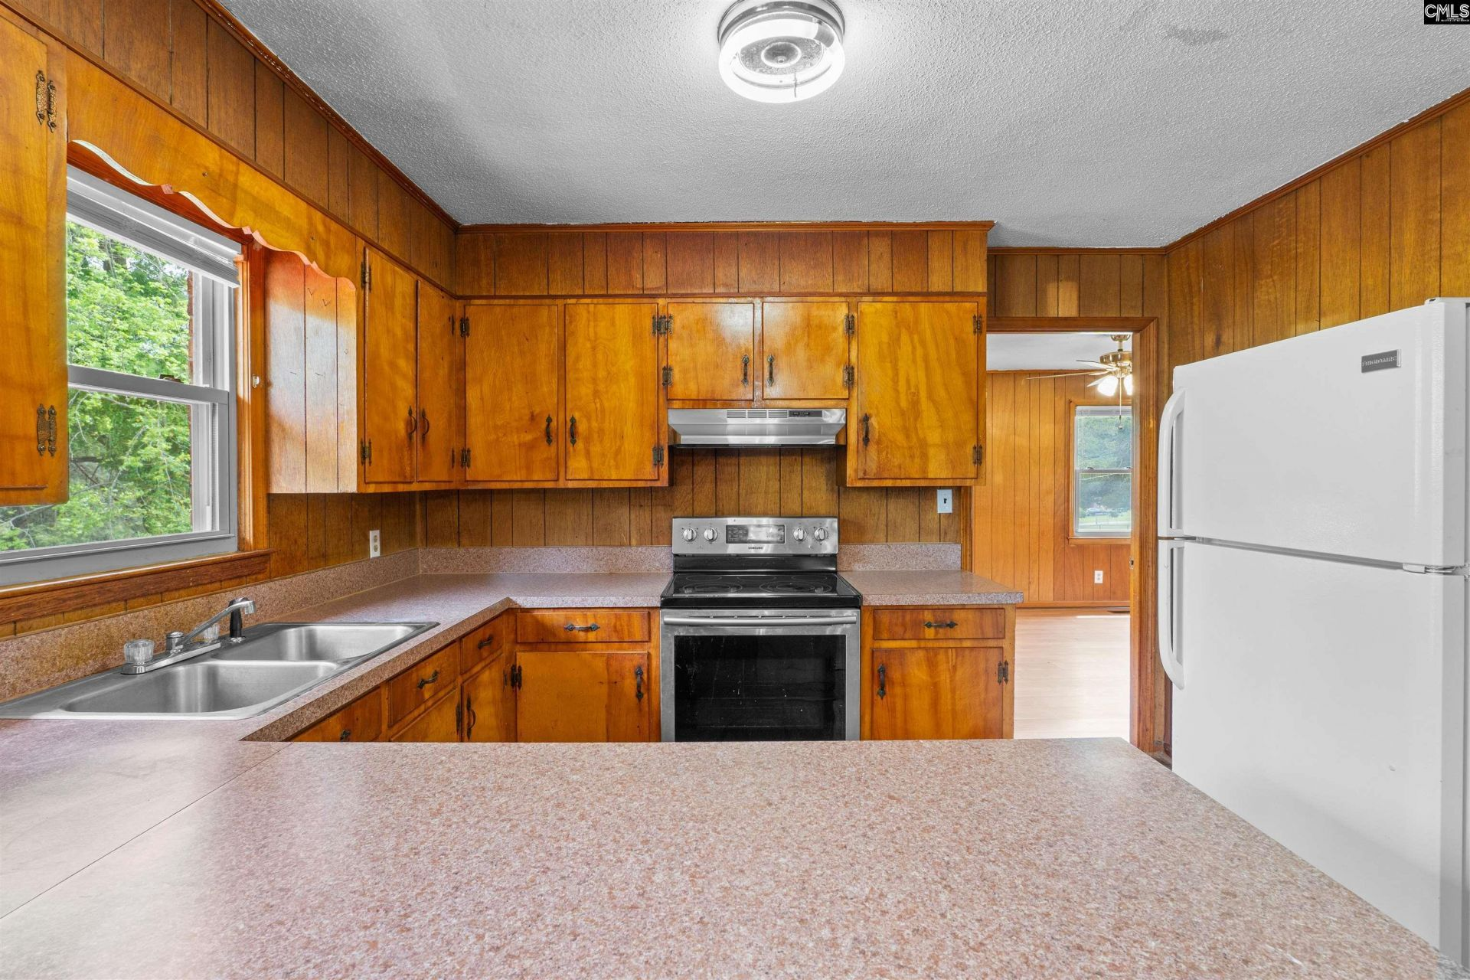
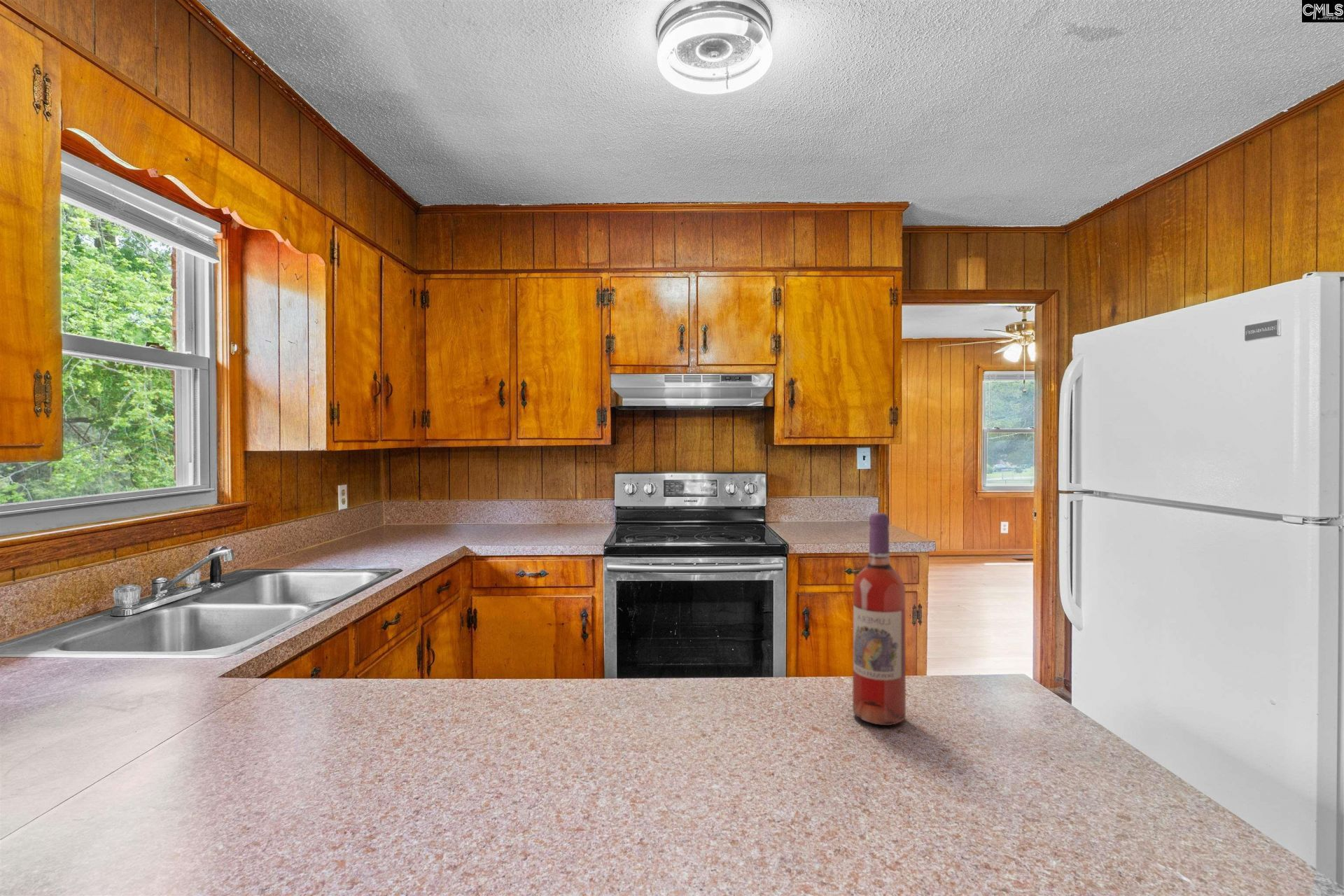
+ wine bottle (878, 615)
